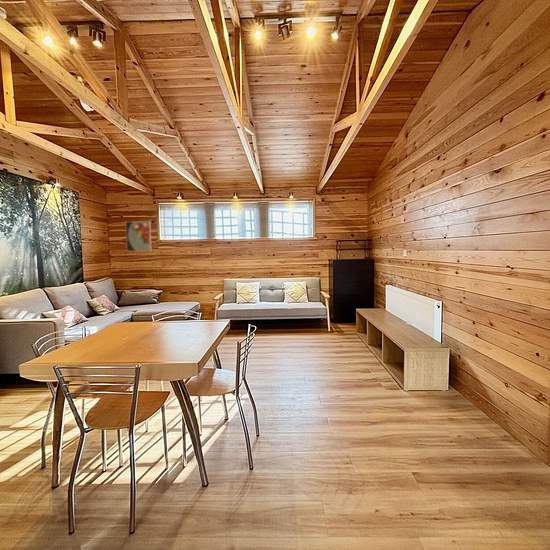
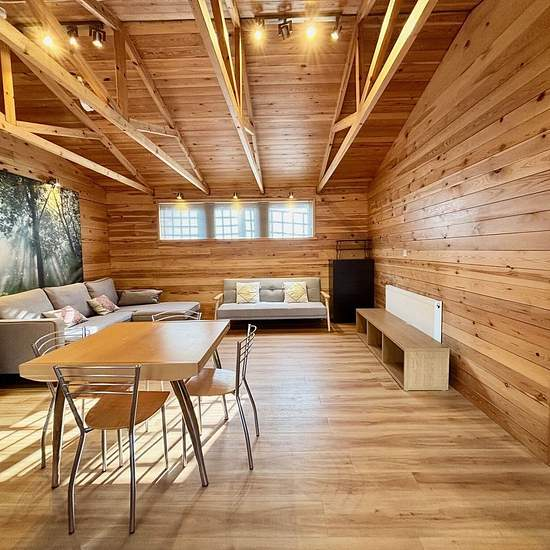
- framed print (138, 236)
